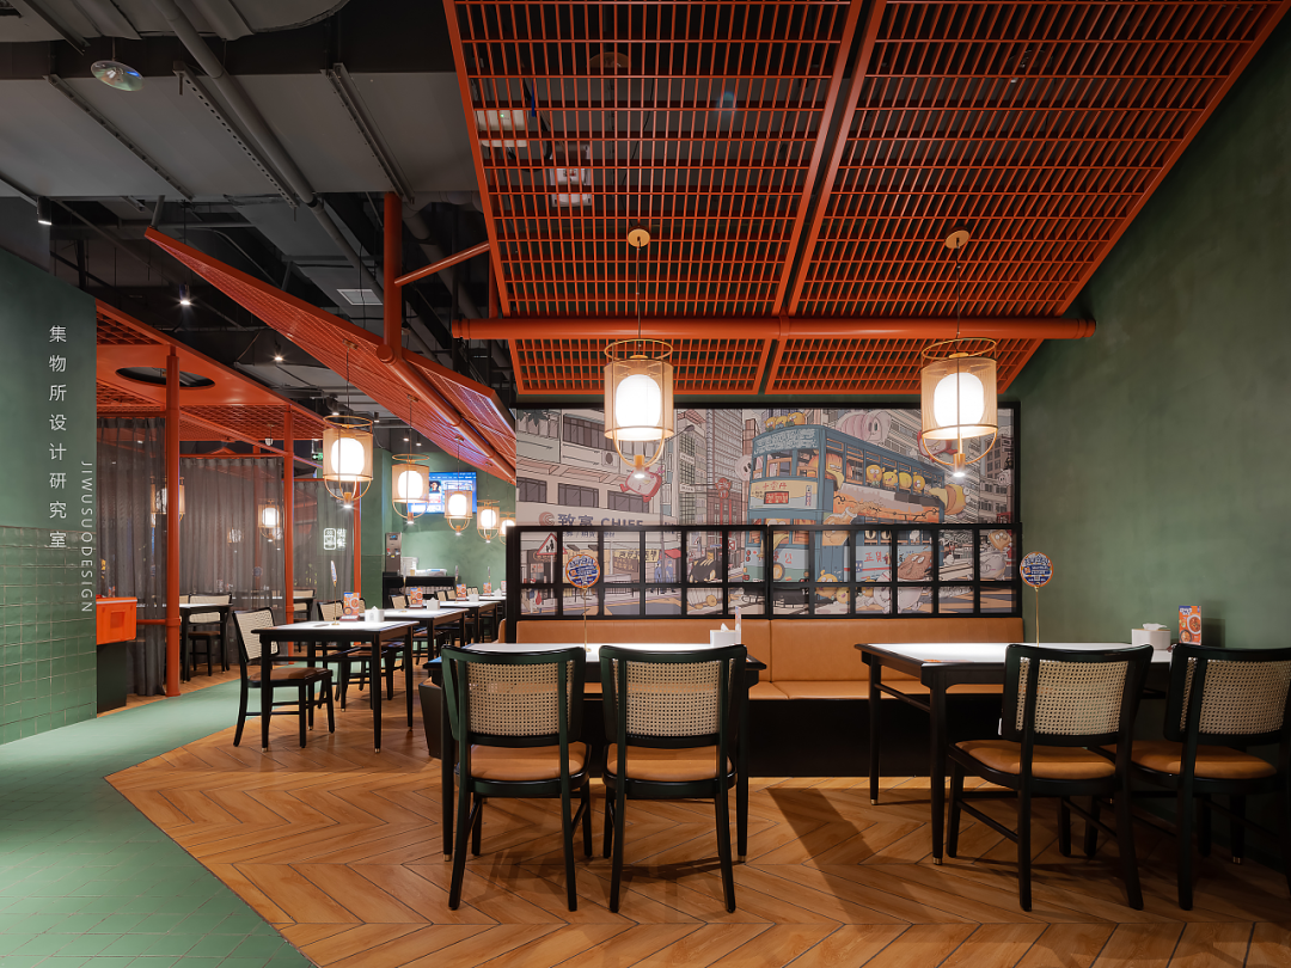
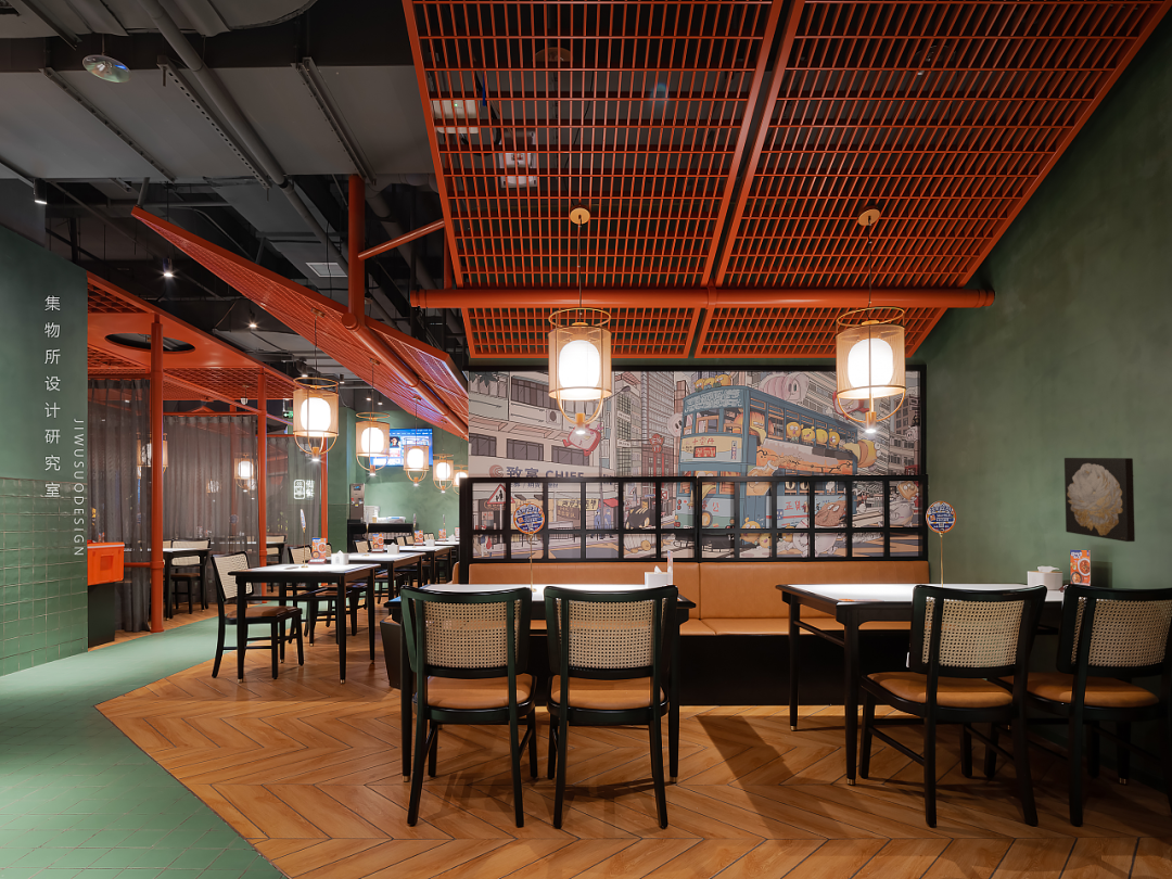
+ wall art (1097, 497)
